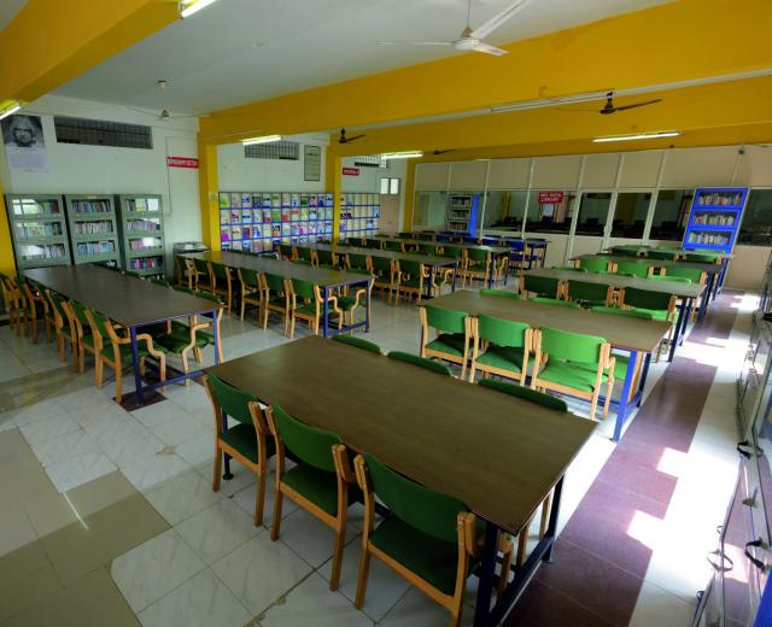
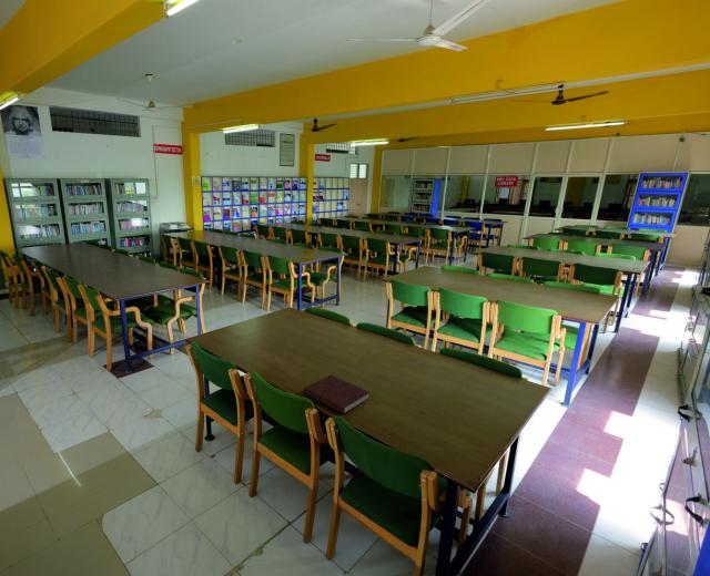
+ notebook (336, 392)
